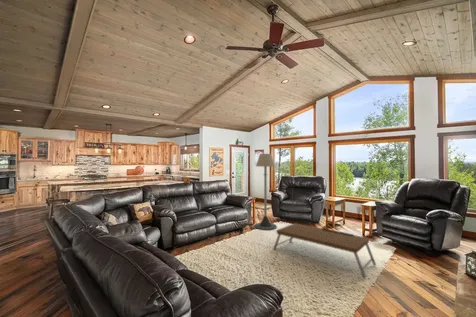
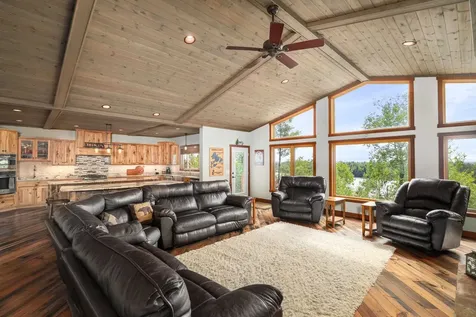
- floor lamp (265, 190)
- coffee table (320, 244)
